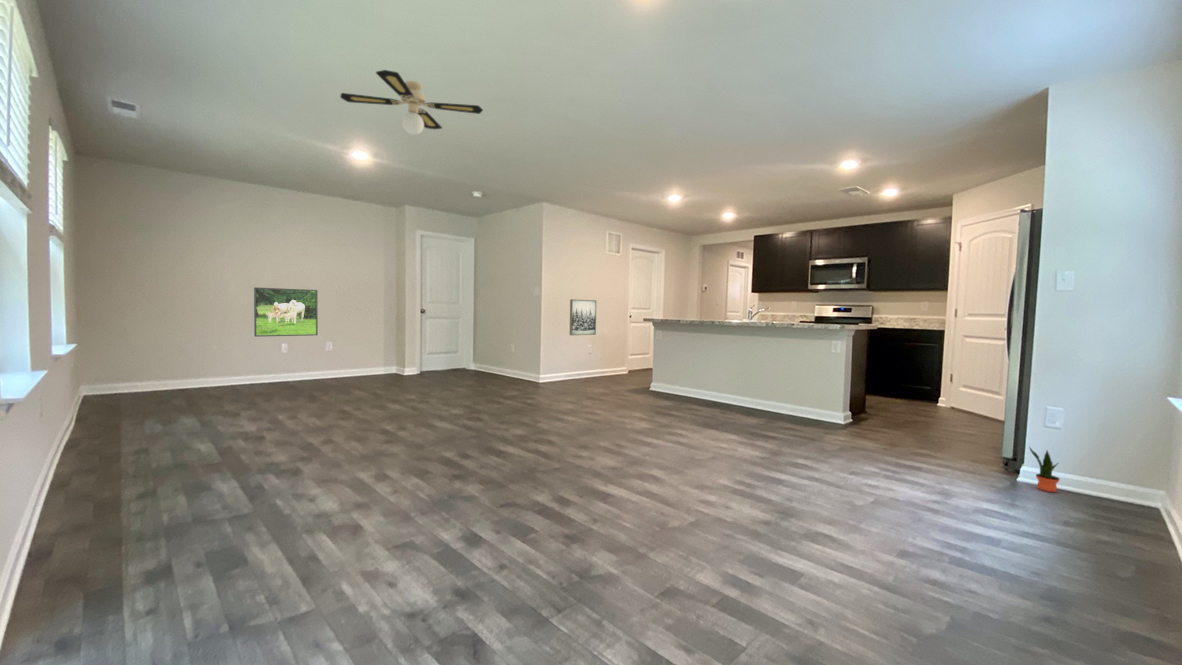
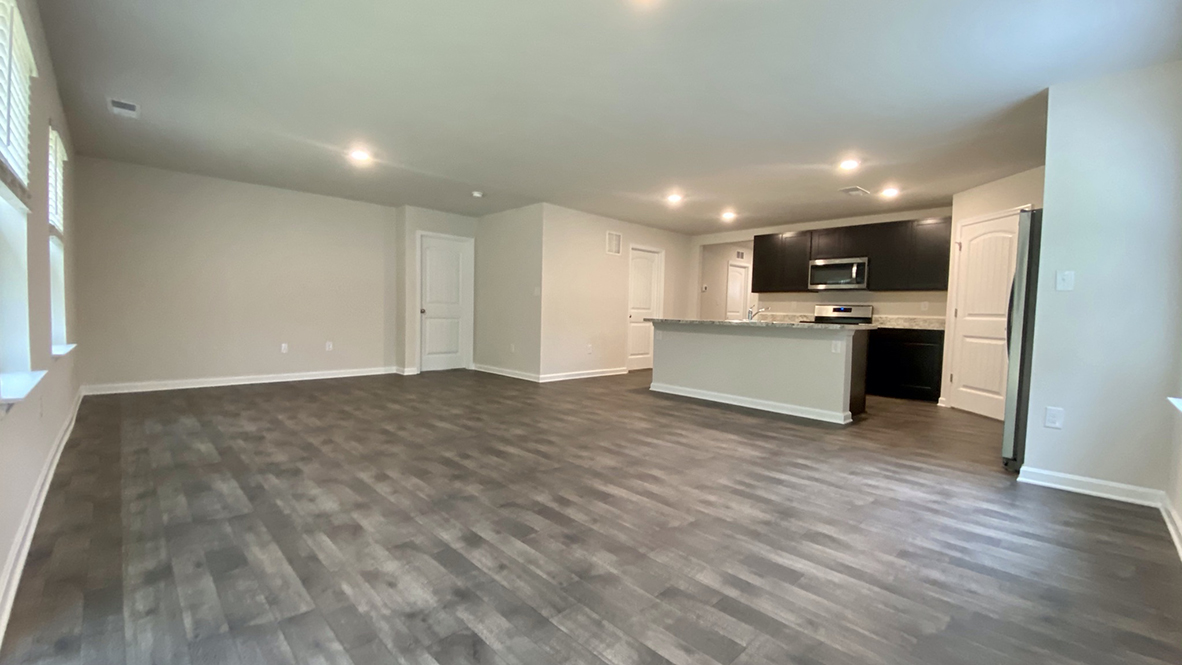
- wall art (583, 317)
- potted plant (1043, 468)
- ceiling fan (413, 109)
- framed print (287, 312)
